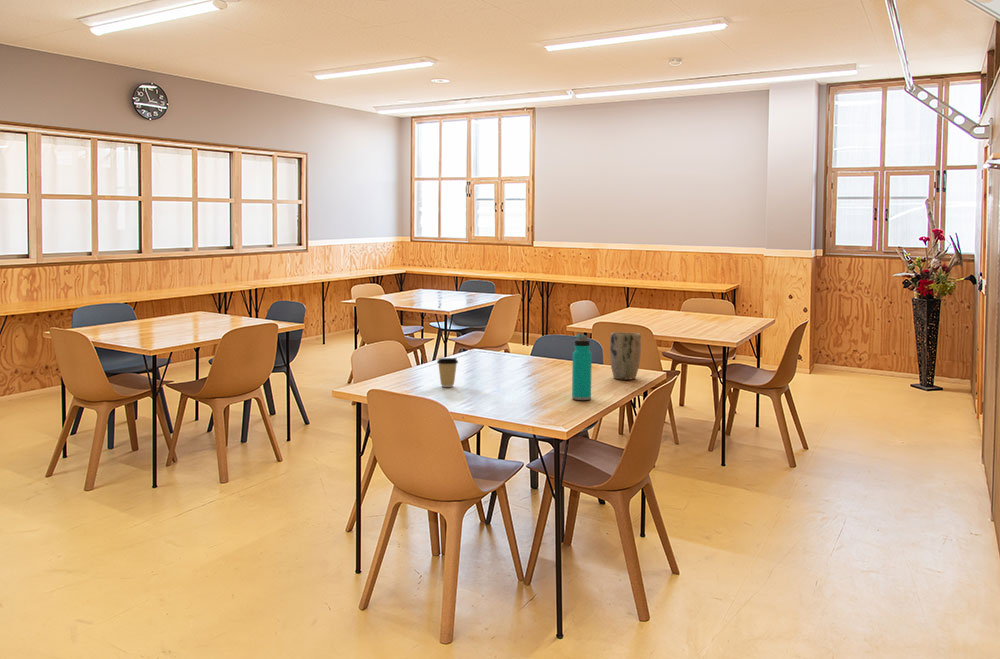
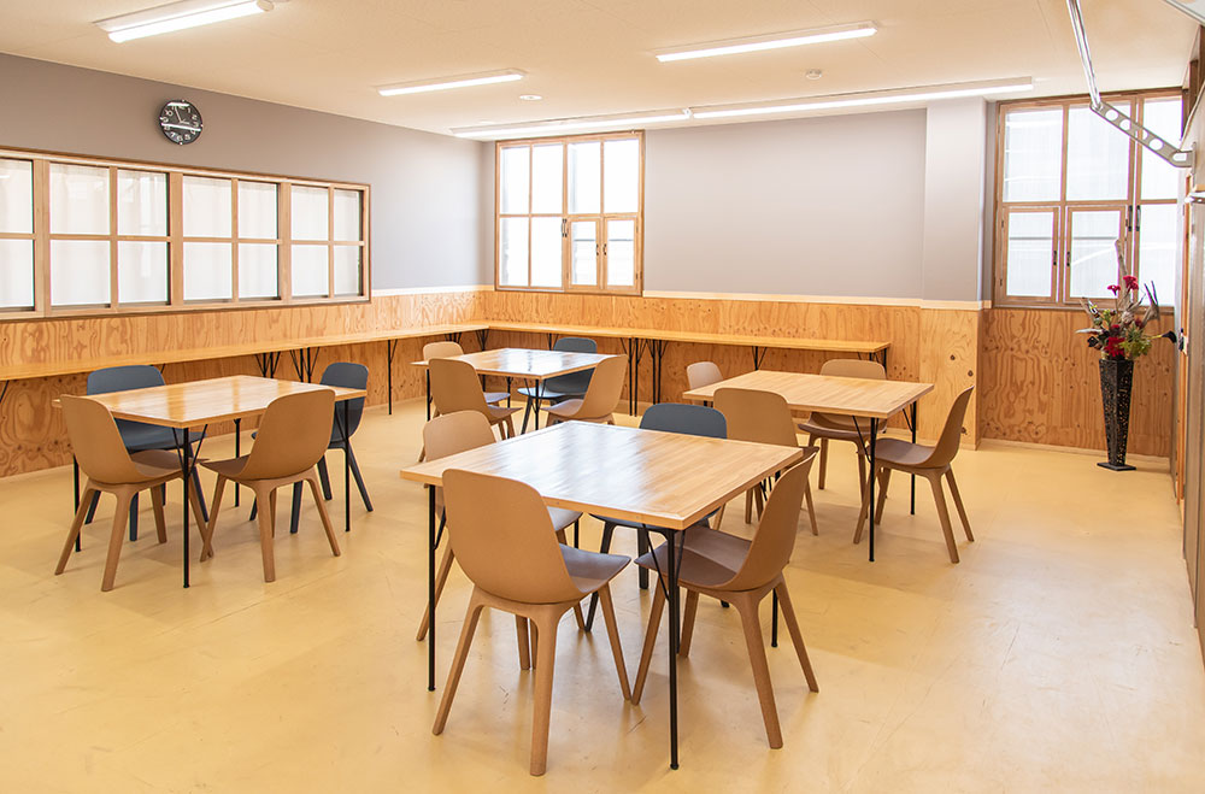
- water bottle (581, 366)
- plant pot (624, 355)
- coffee cup (447, 372)
